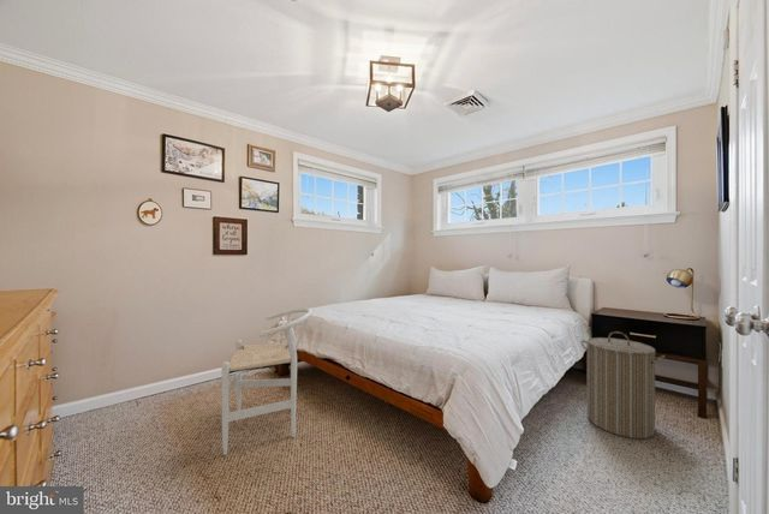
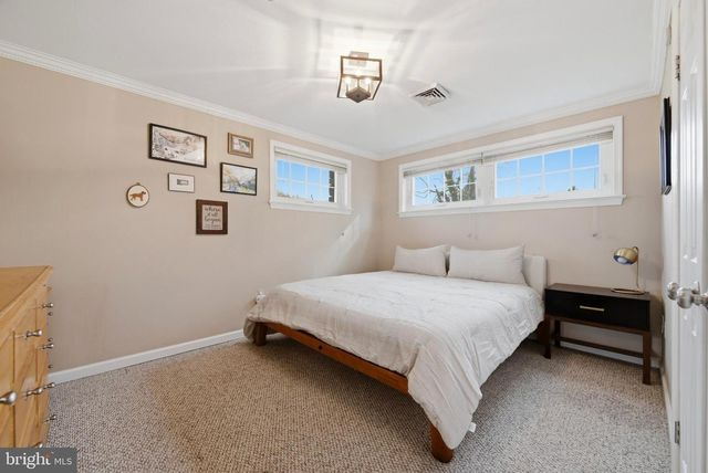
- laundry hamper (619, 377)
- chair (272, 365)
